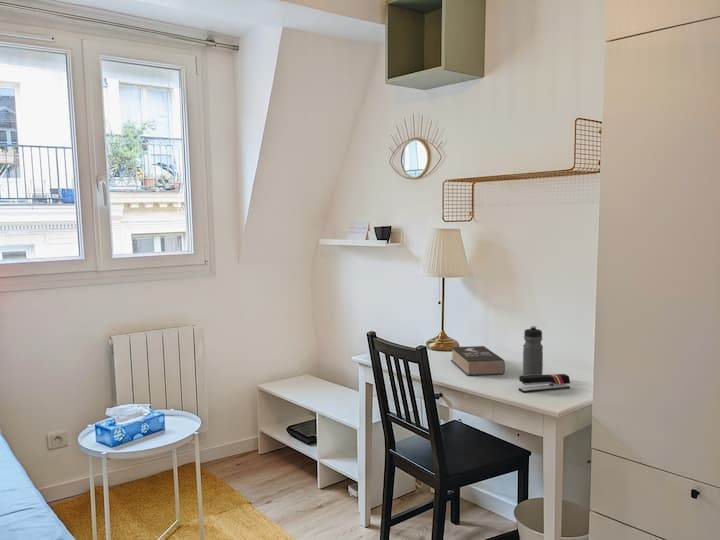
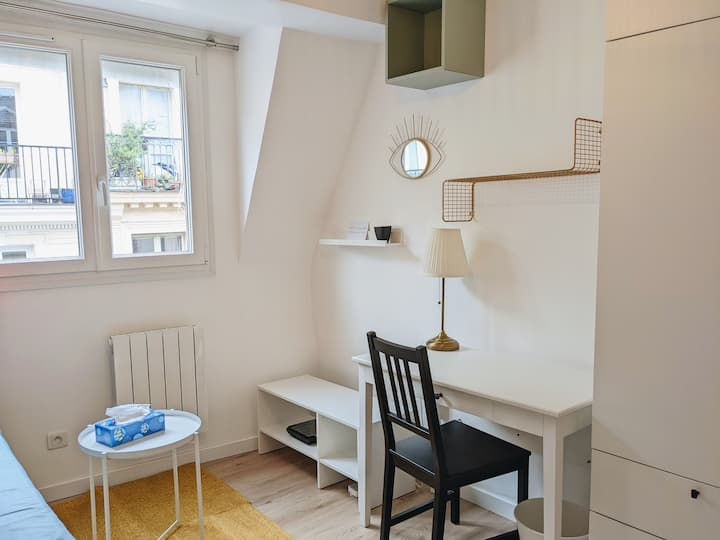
- water bottle (532, 352)
- stapler (544, 381)
- book (476, 360)
